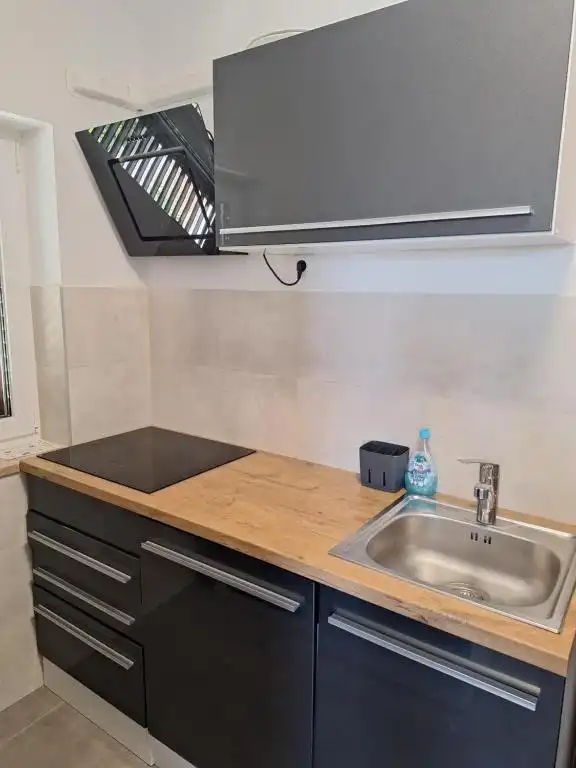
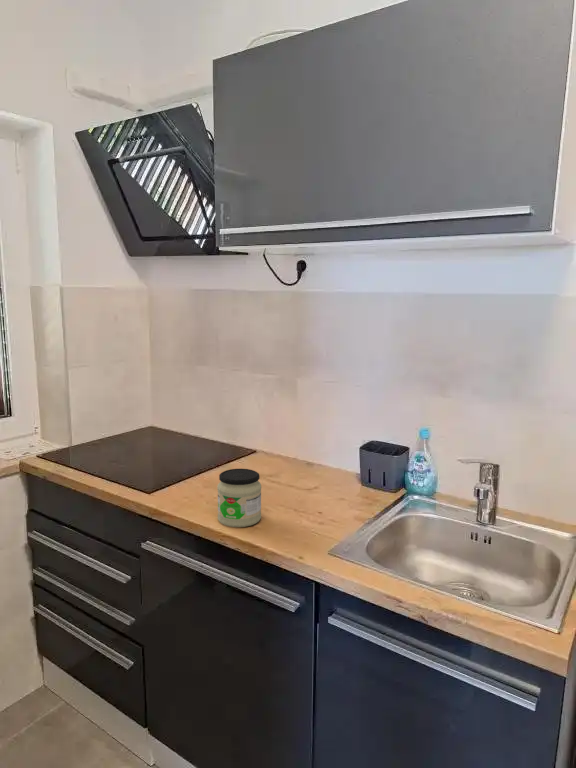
+ jar (239, 496)
